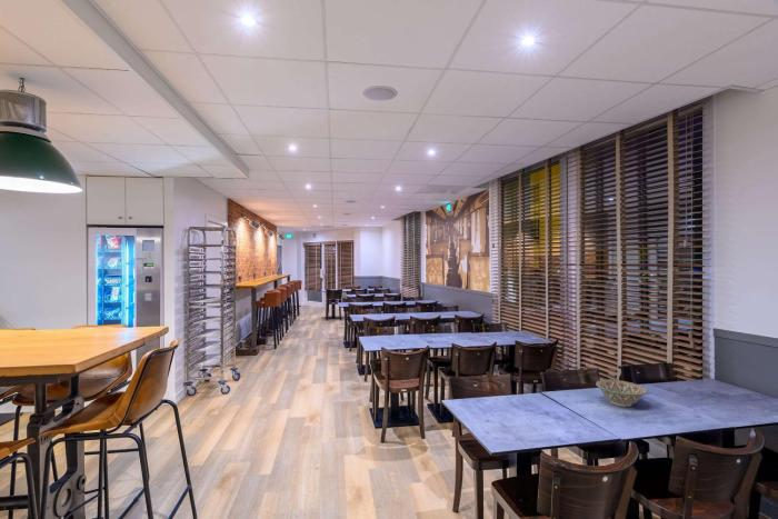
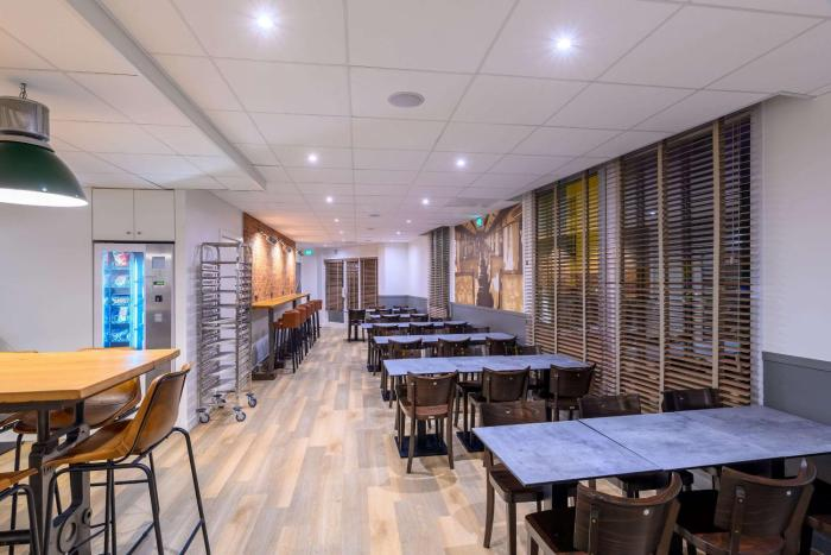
- decorative bowl (620, 395)
